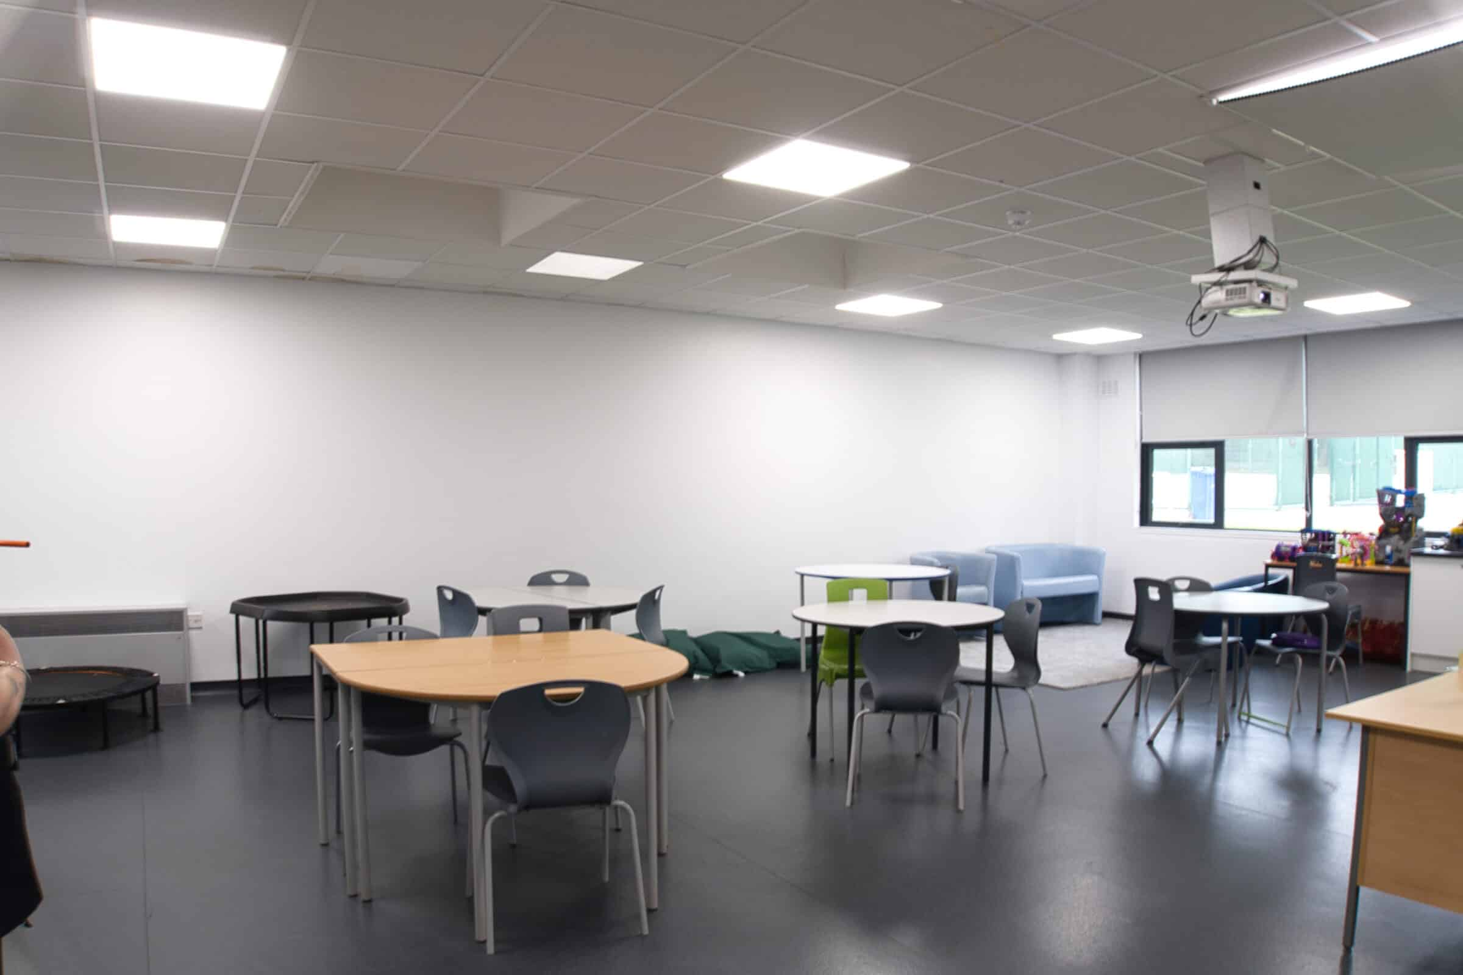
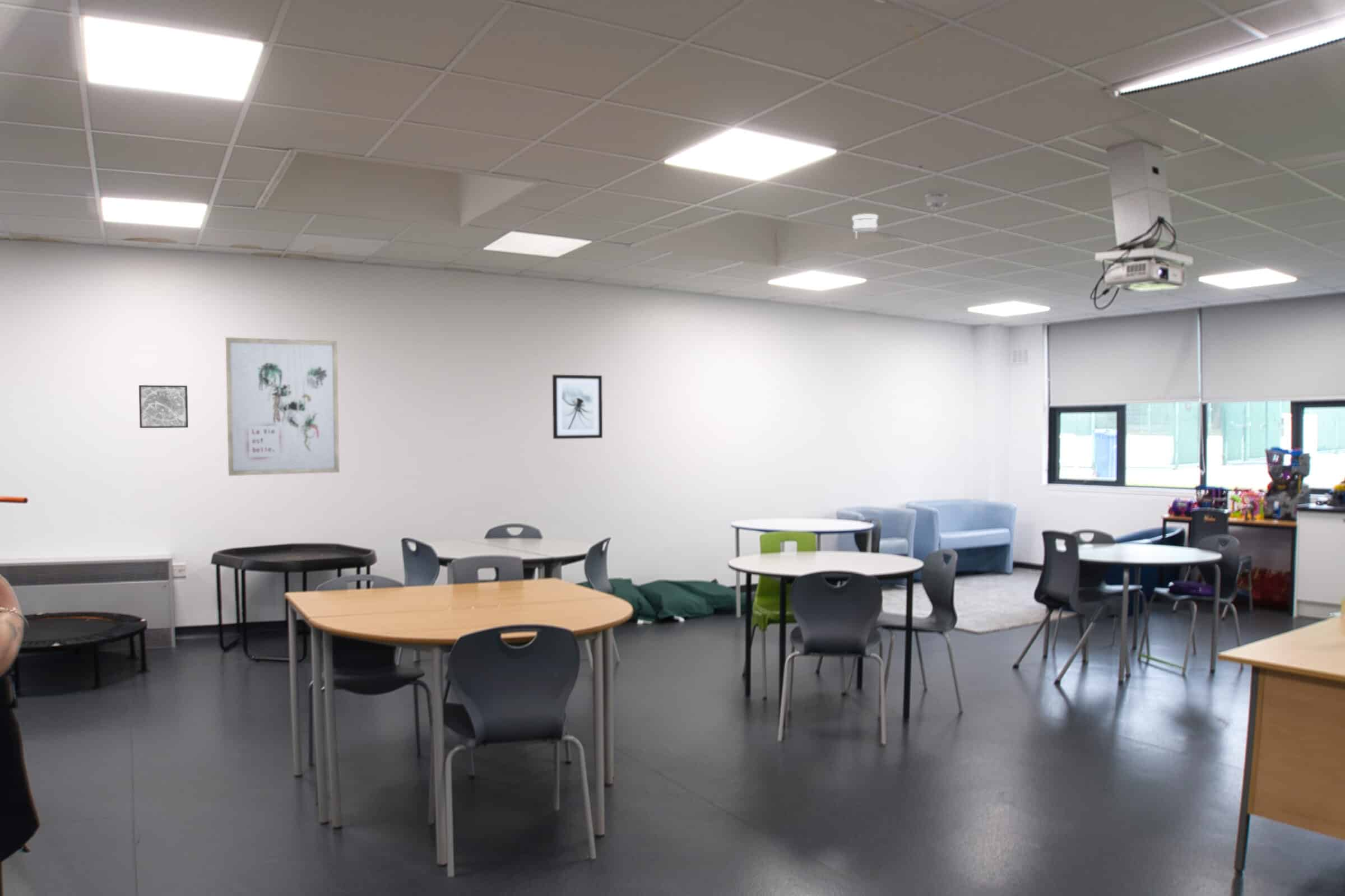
+ wall art (577, 407)
+ wall art (284, 406)
+ smoke detector (865, 227)
+ wall art (164, 406)
